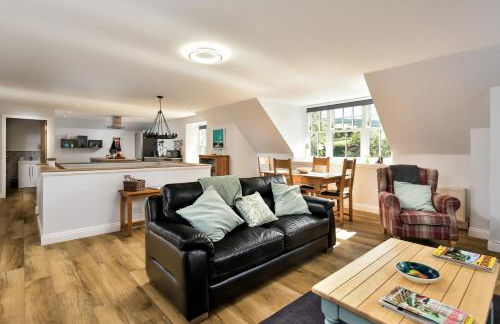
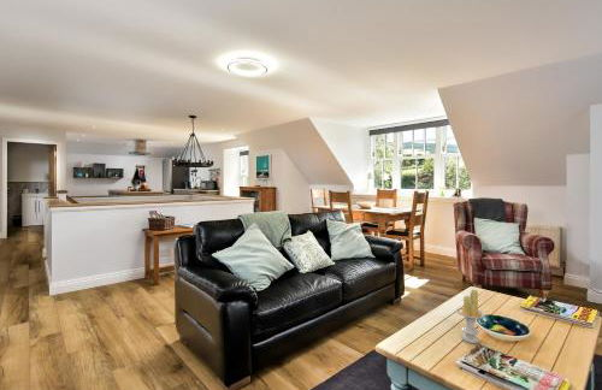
+ candle (470, 314)
